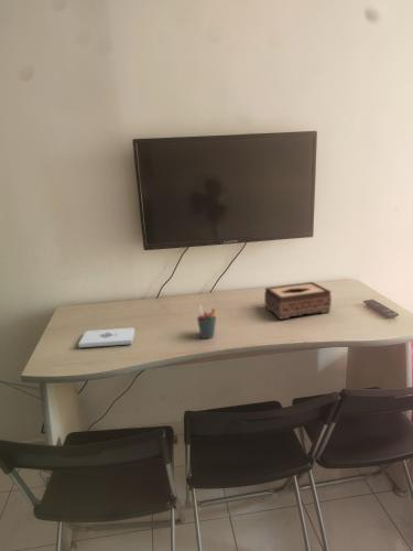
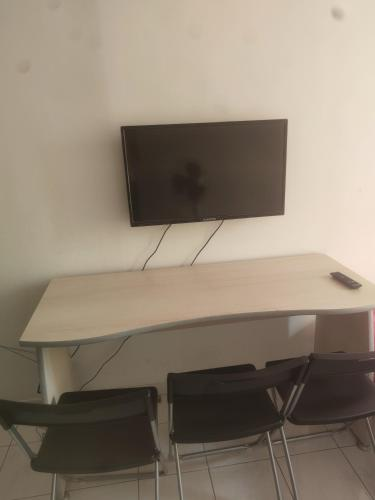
- pen holder (206, 322)
- notepad (108, 336)
- tissue box (296, 299)
